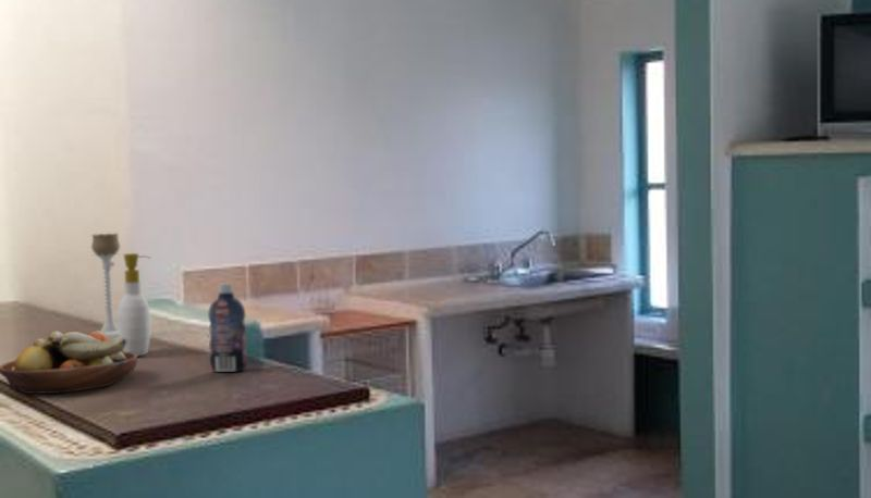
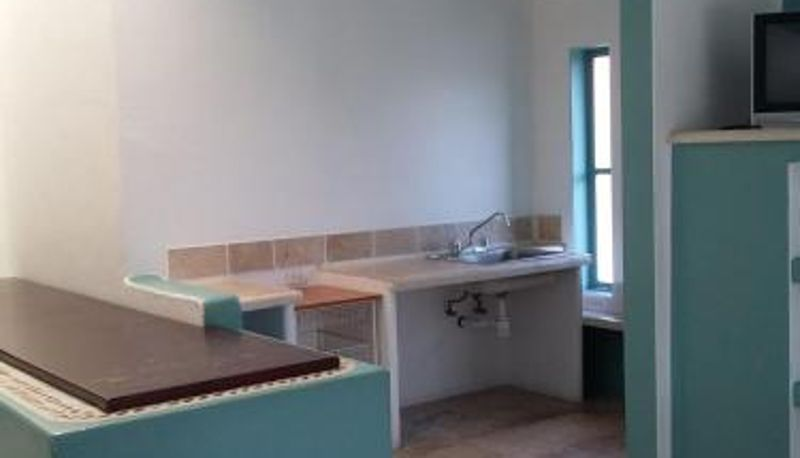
- soap bottle (135, 303)
- bottle (226, 326)
- candle holder (108, 285)
- fruit bowl (71, 354)
